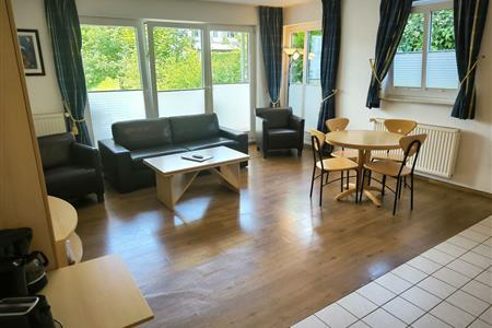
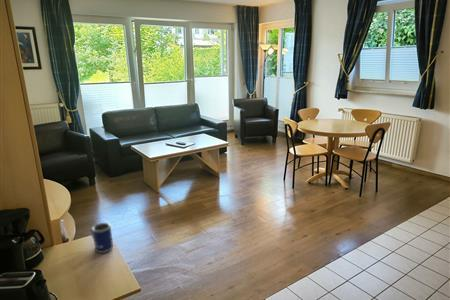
+ mug (99, 236)
